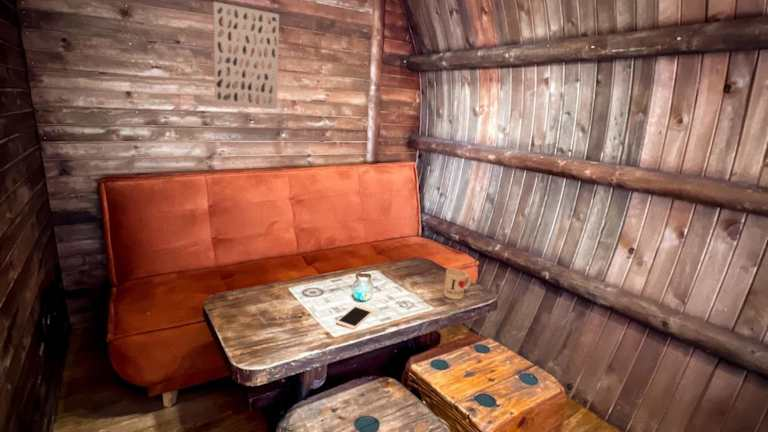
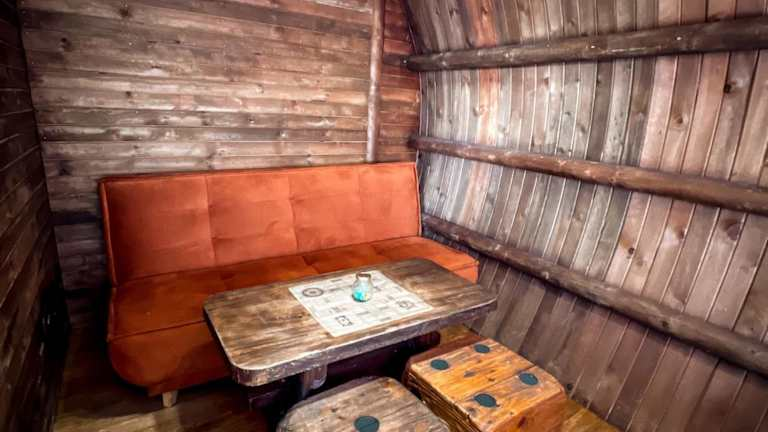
- mug (458, 283)
- wall art (247, 59)
- cell phone (355, 316)
